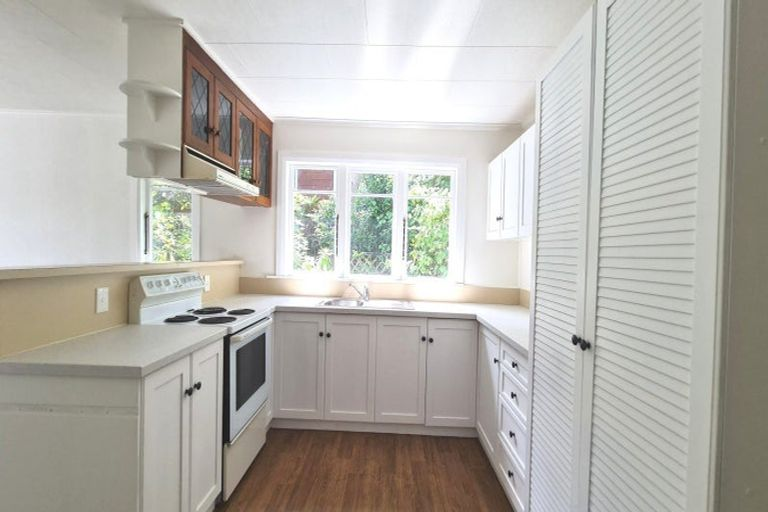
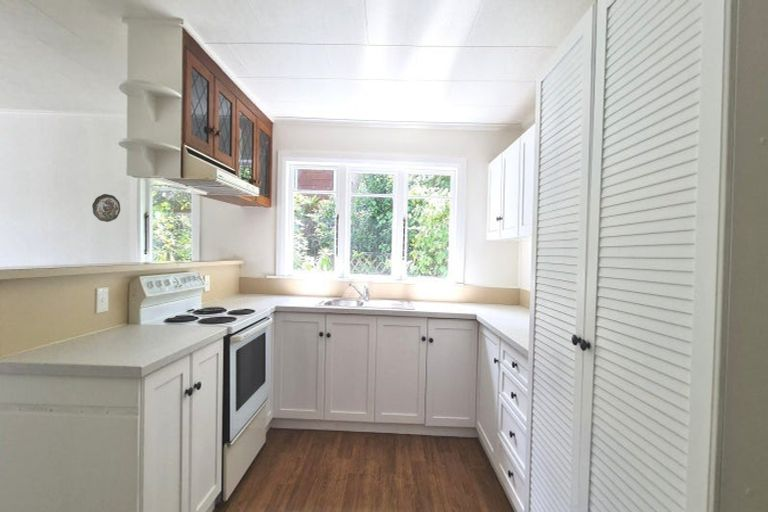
+ decorative plate (107, 208)
